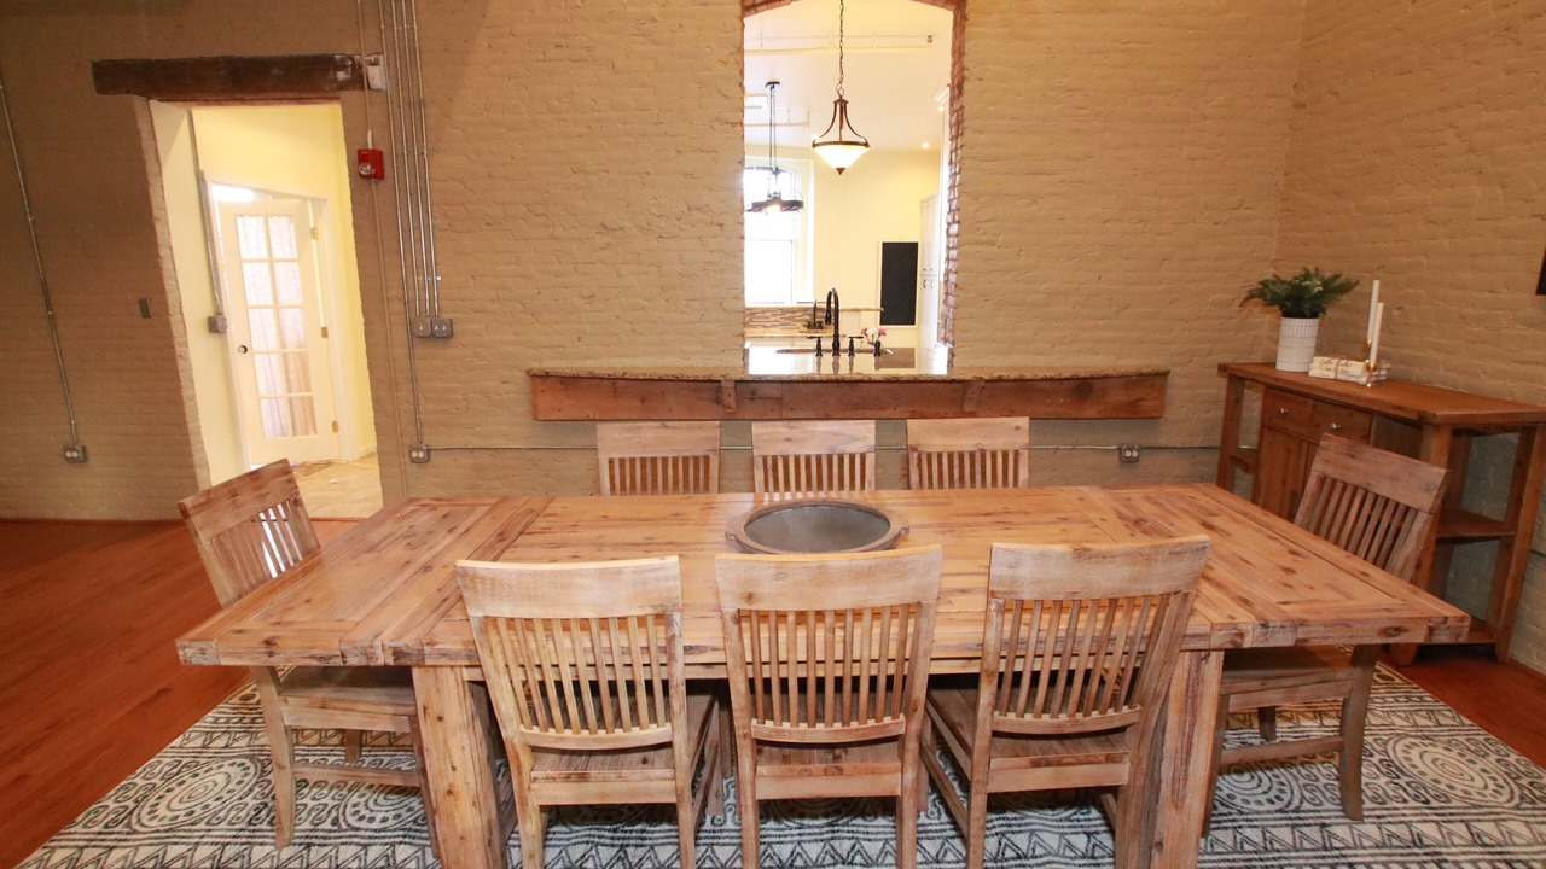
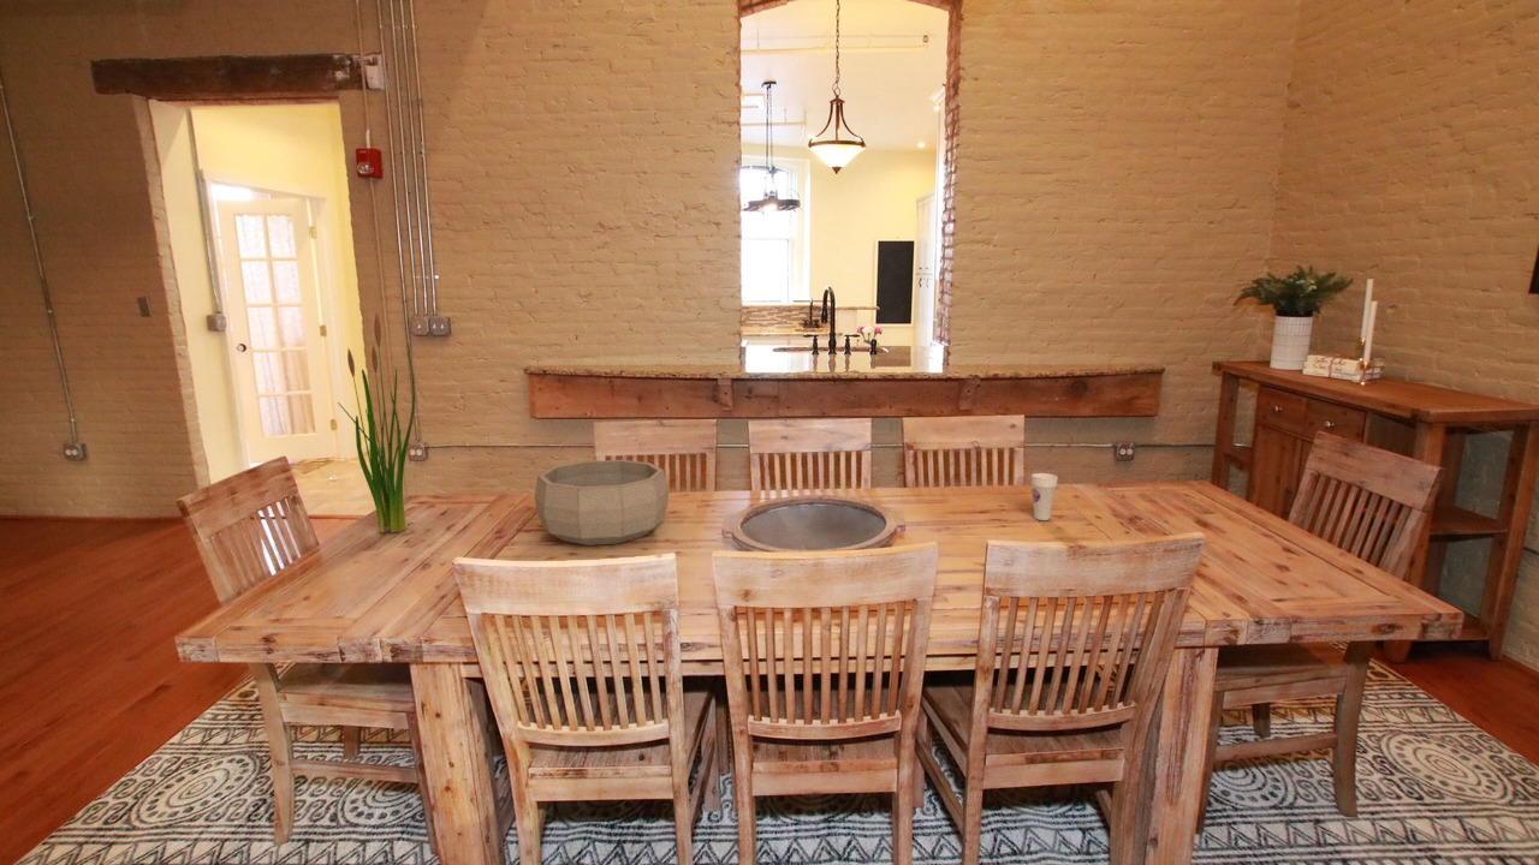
+ cup (1042, 497)
+ decorative bowl (602, 501)
+ plant (374, 423)
